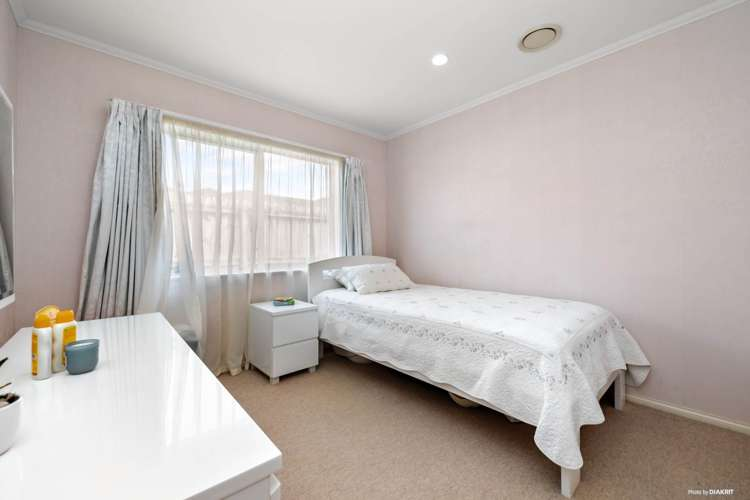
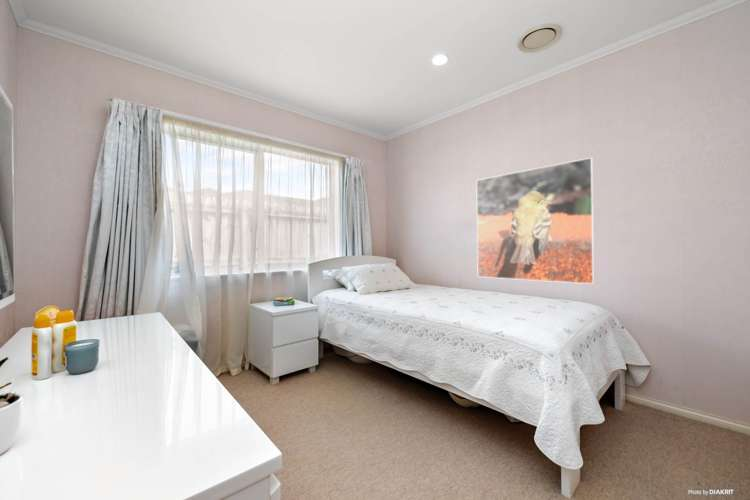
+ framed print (527, 225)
